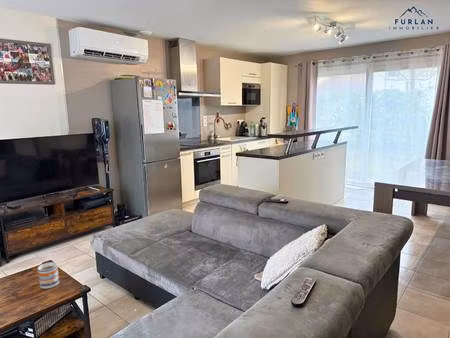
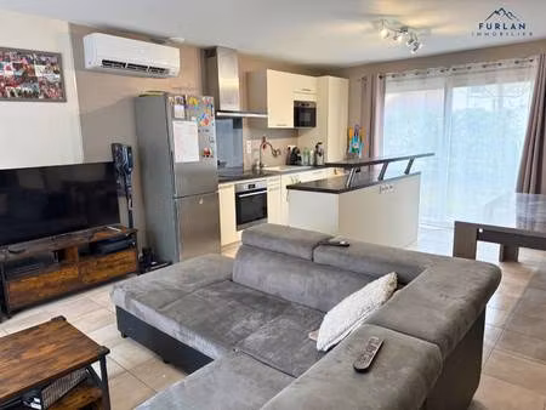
- mug (50, 274)
